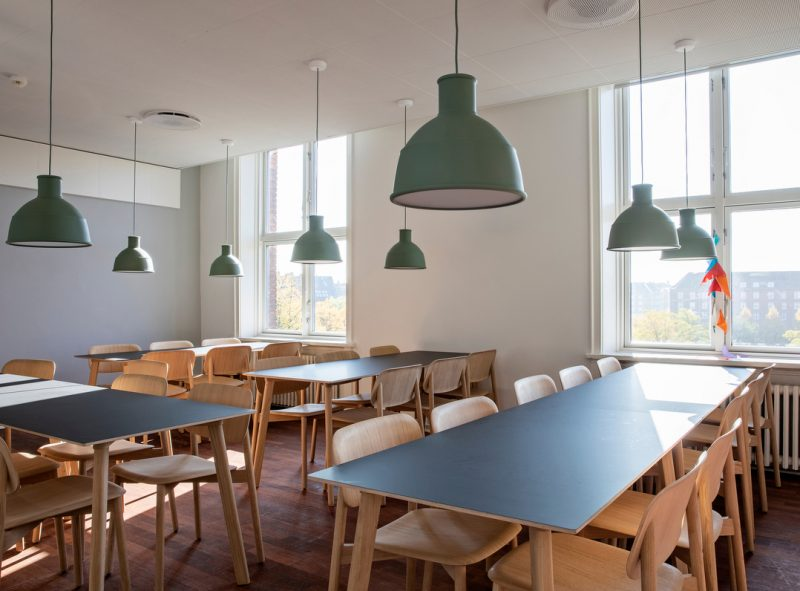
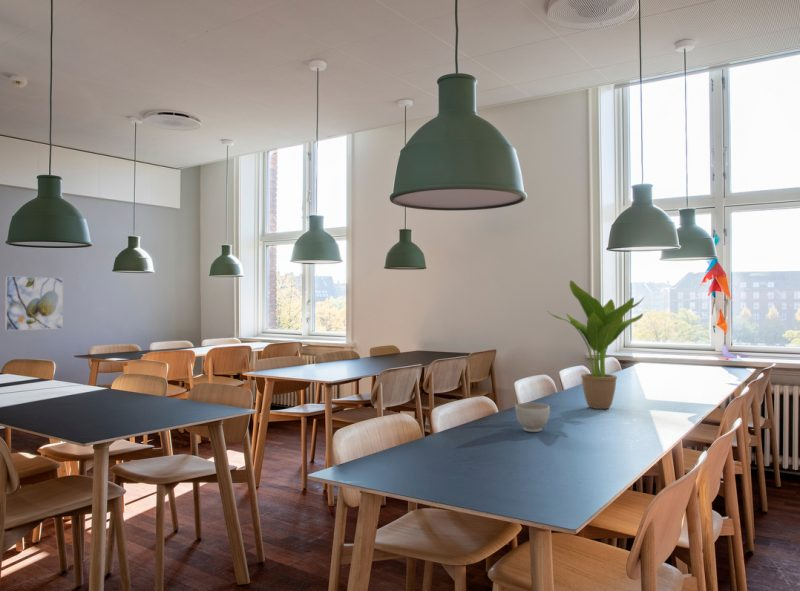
+ bowl (532, 417)
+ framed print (35, 303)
+ potted plant (606, 345)
